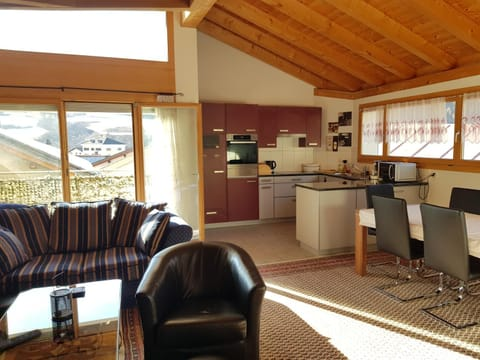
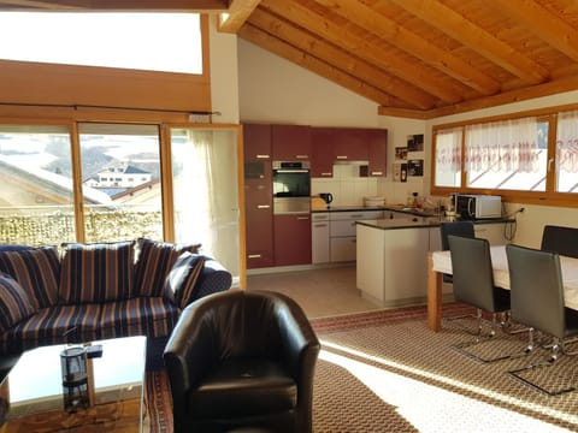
- remote control (17, 339)
